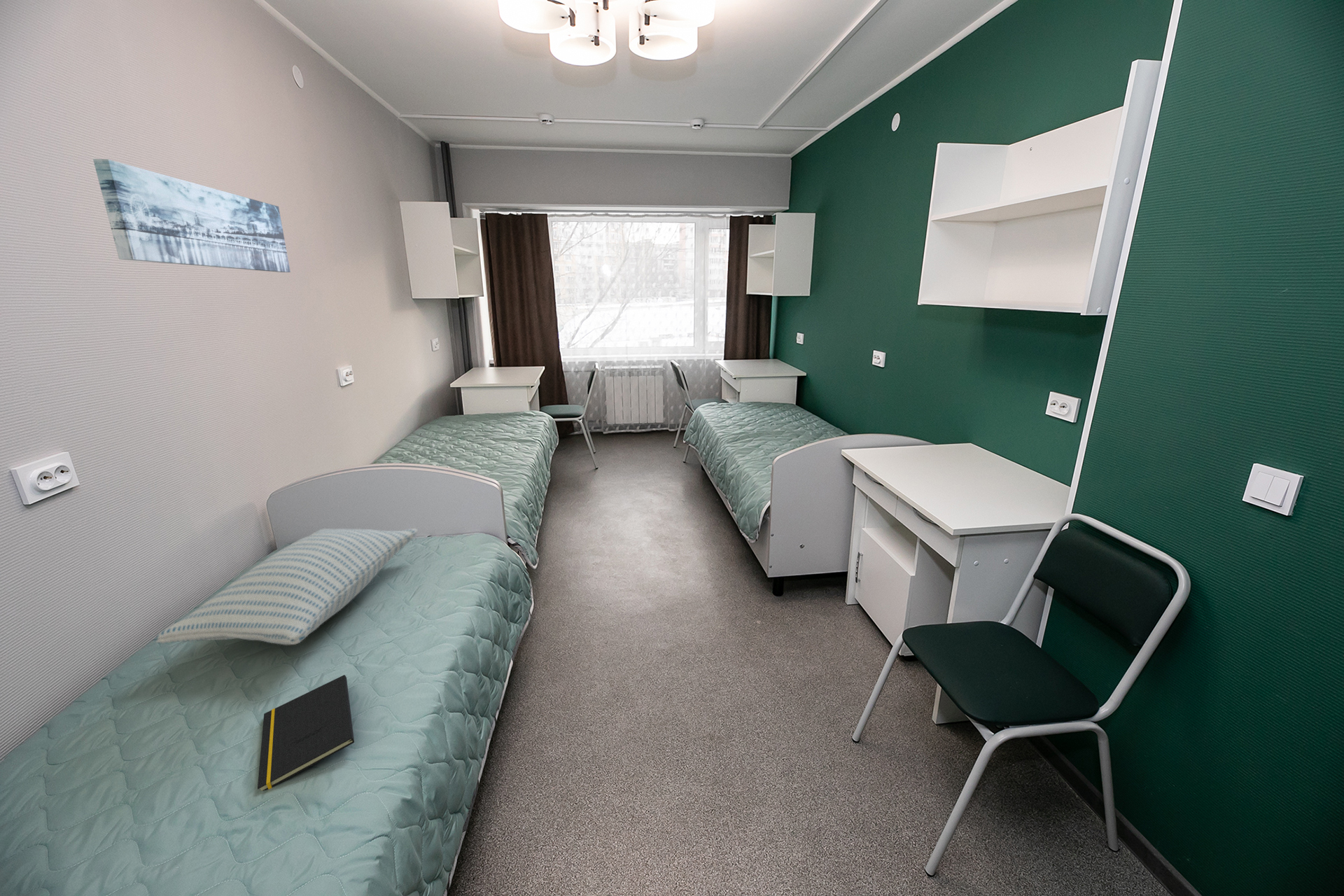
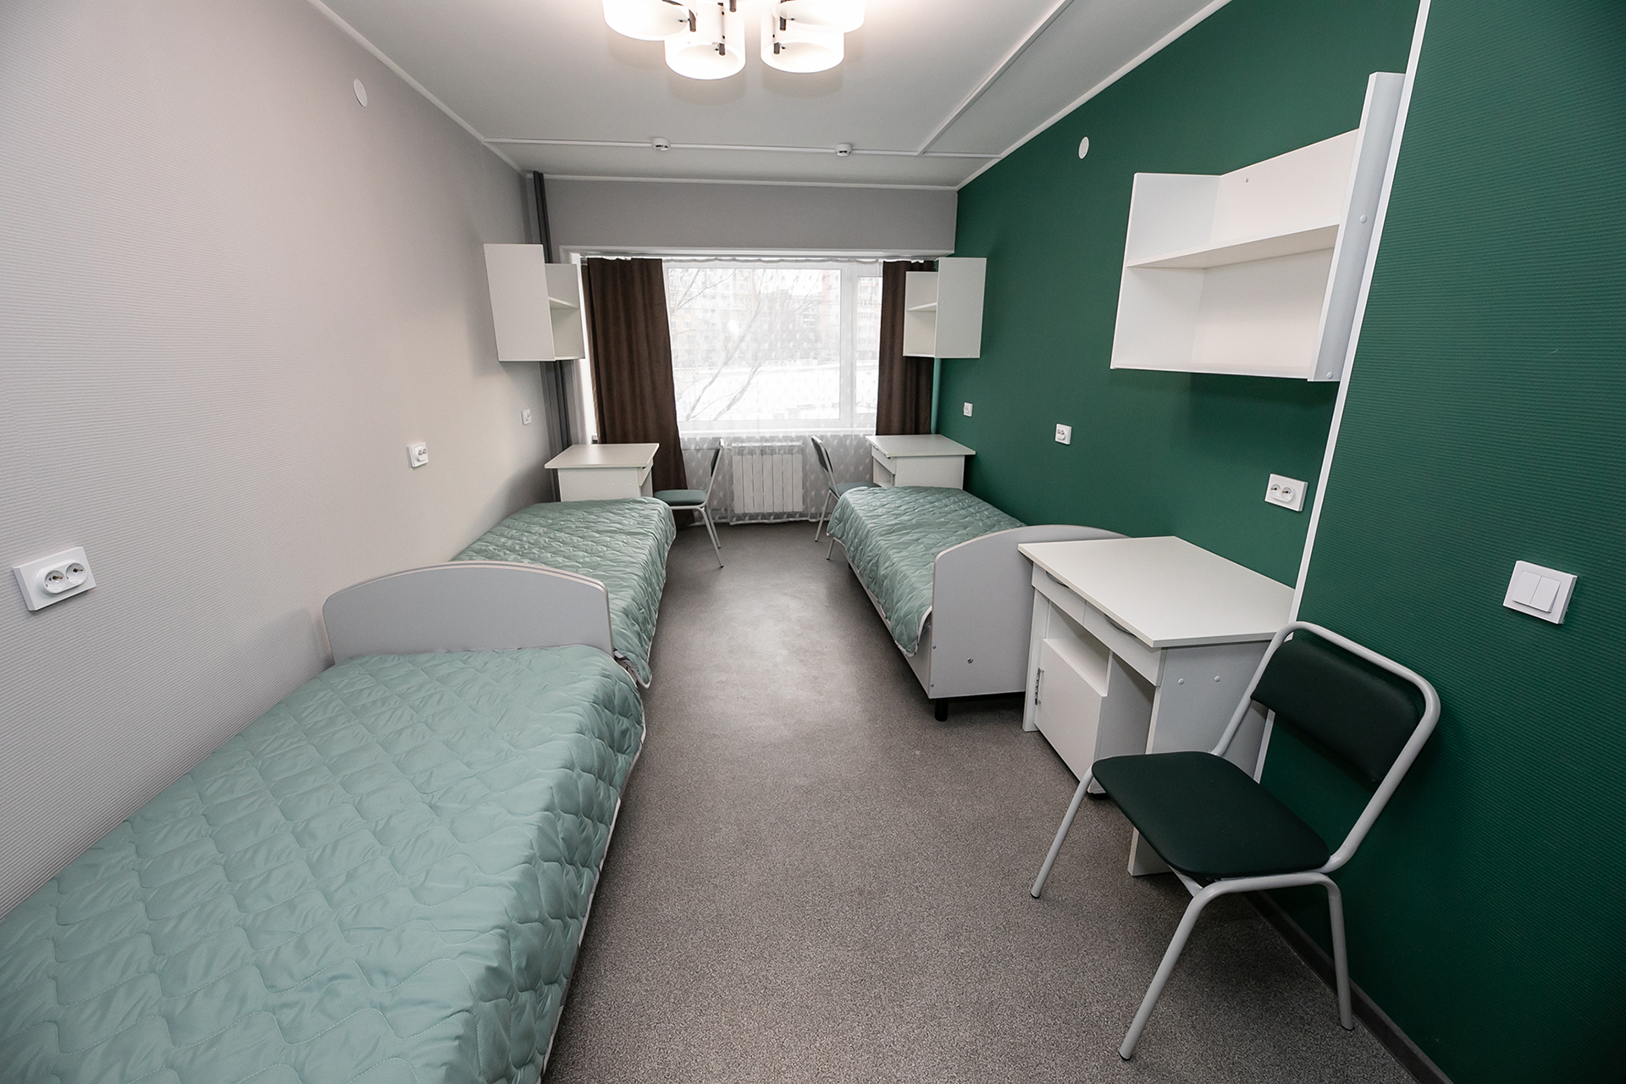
- wall art (213, 227)
- notepad (307, 727)
- pillow (311, 578)
